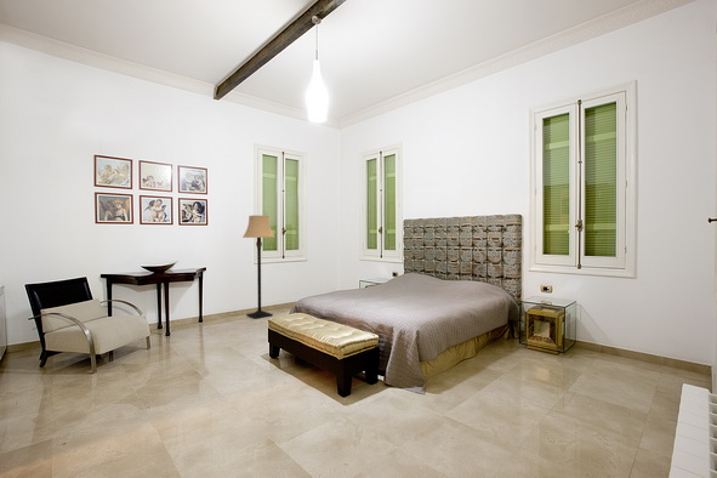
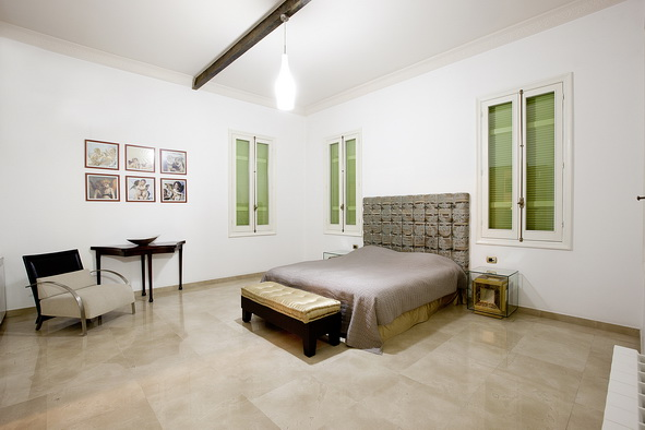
- lamp (258, 266)
